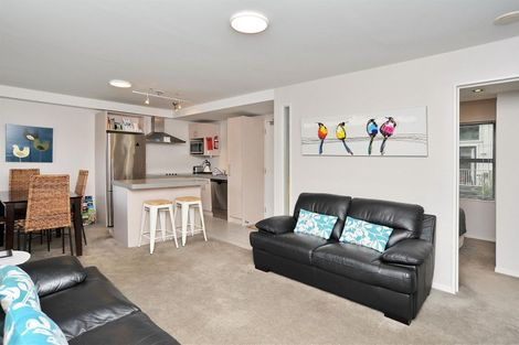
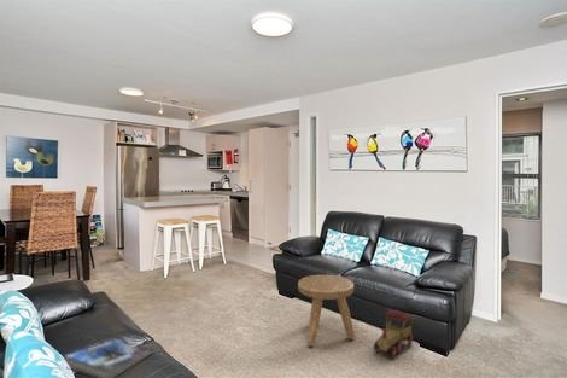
+ stool (321, 307)
+ magazine (109, 355)
+ toy train (392, 333)
